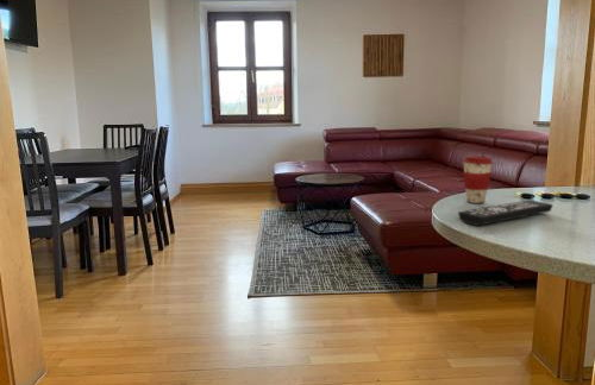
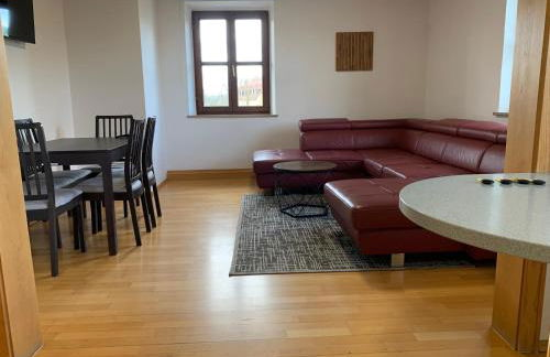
- remote control (506, 212)
- coffee cup (476, 178)
